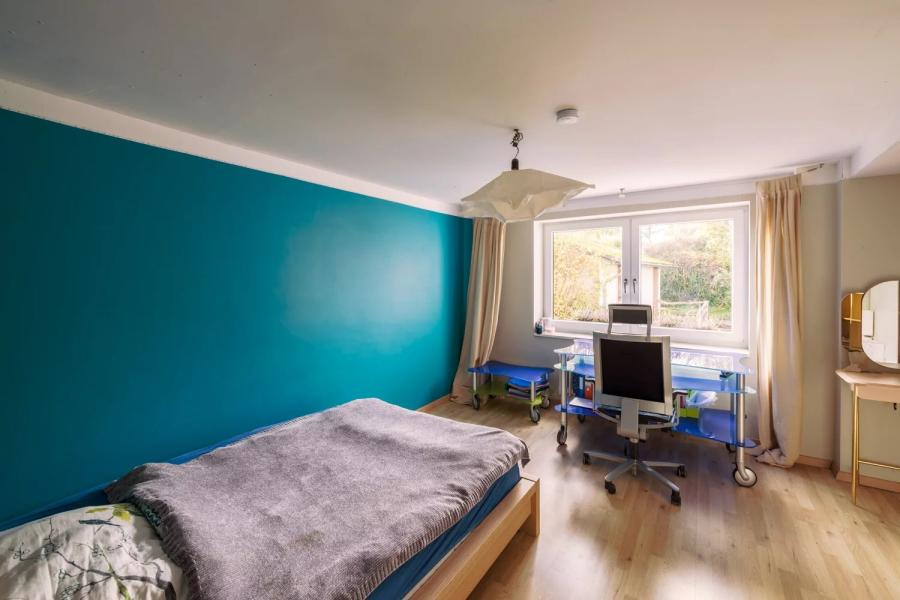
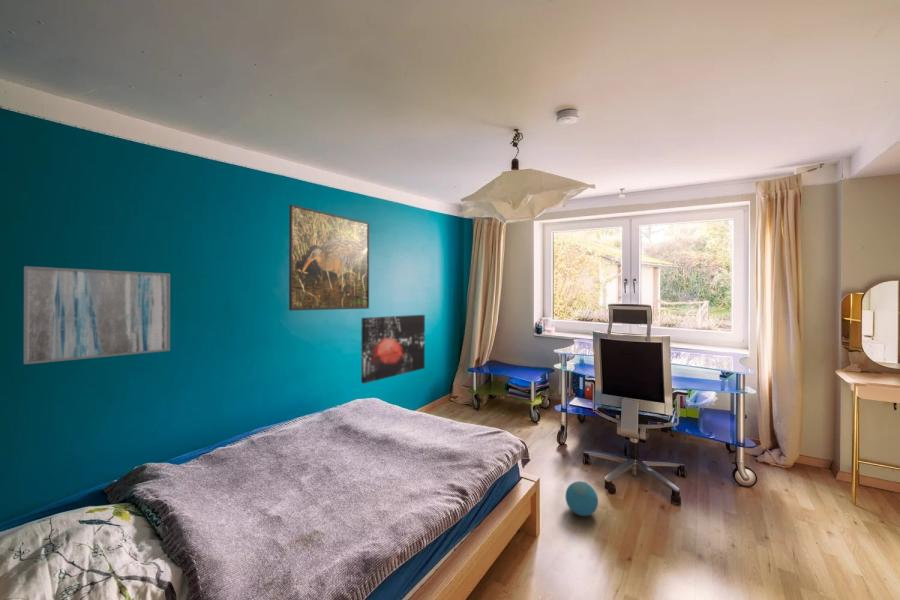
+ wall art (105, 313)
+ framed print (333, 262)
+ wall art (396, 345)
+ ball (581, 498)
